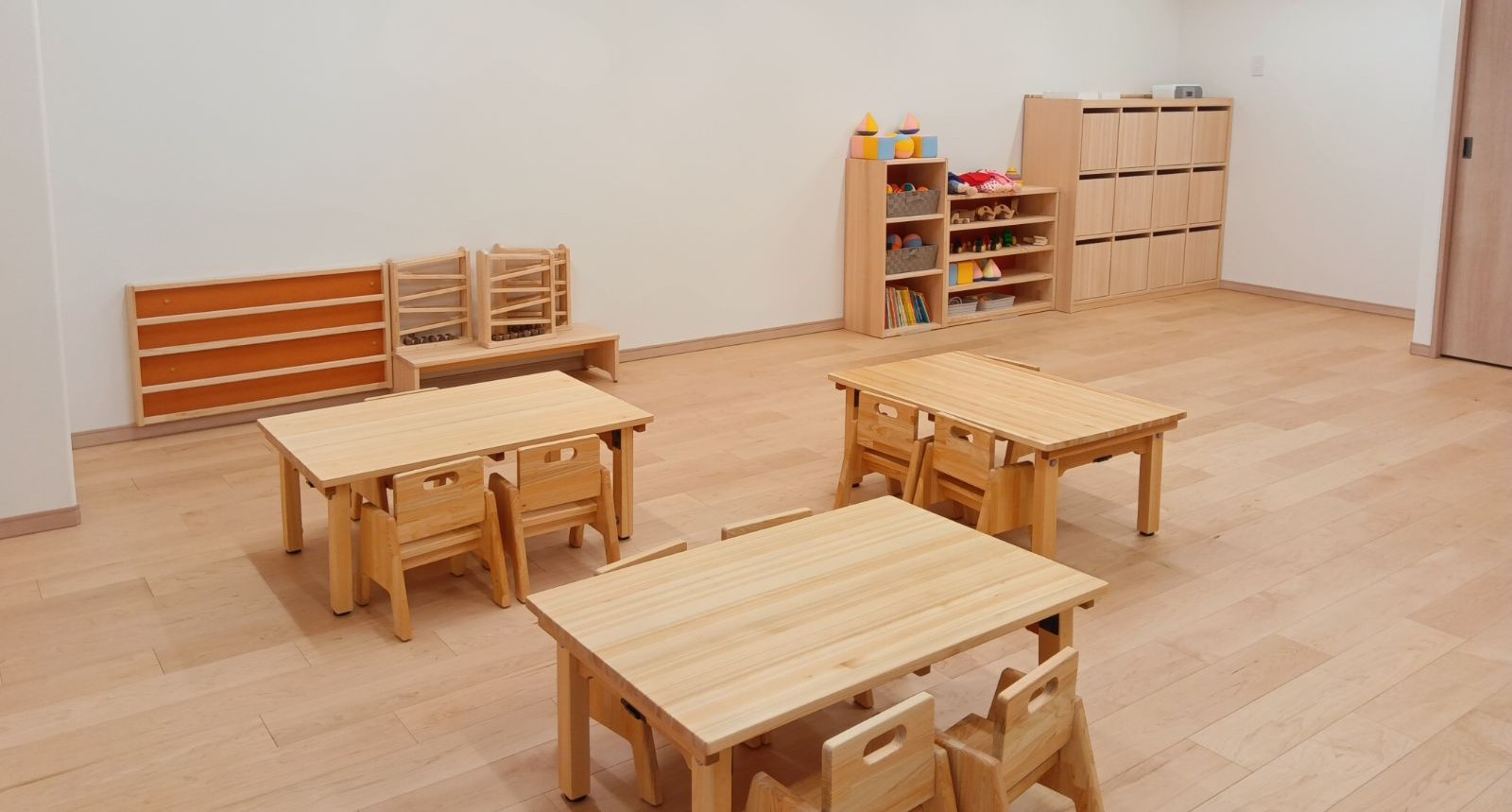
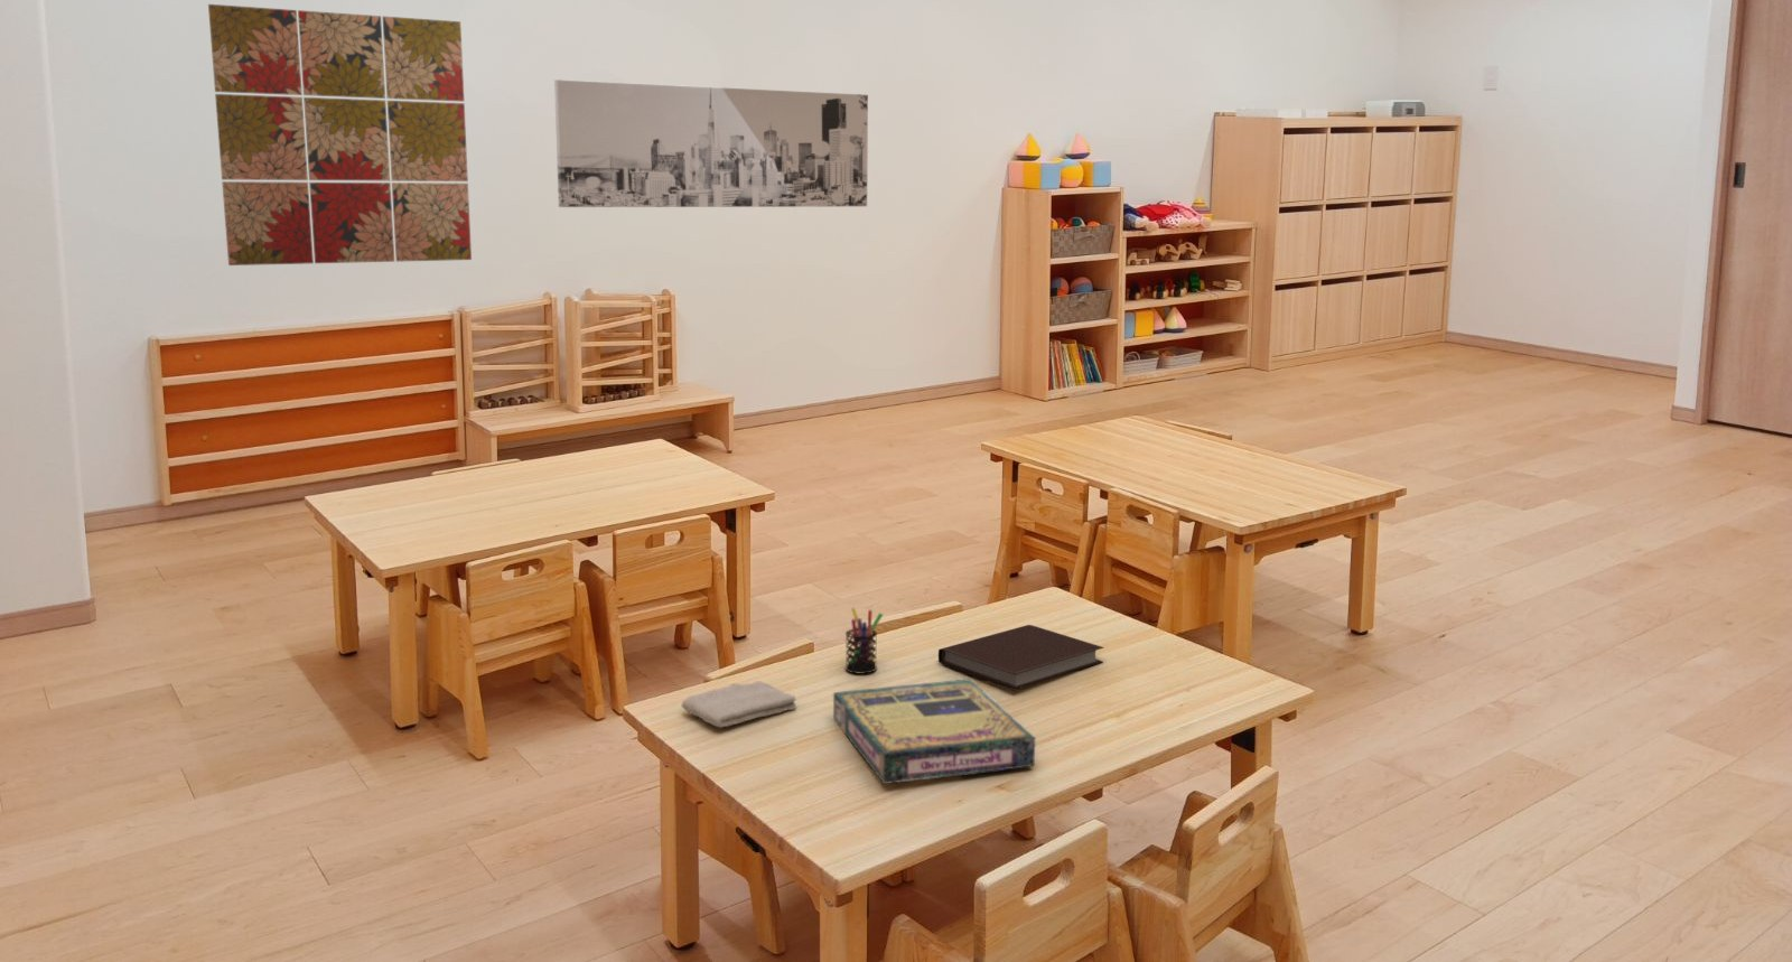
+ video game box (929, 726)
+ washcloth (741, 703)
+ notebook (1020, 654)
+ wall art (347, 139)
+ wall art (722, 148)
+ pen holder (865, 637)
